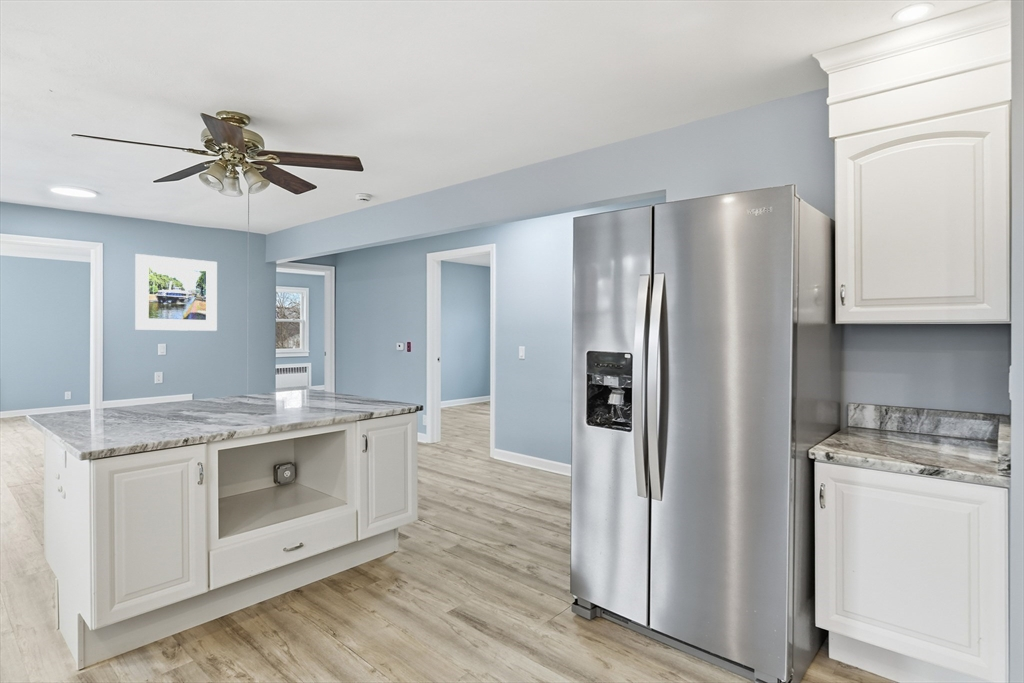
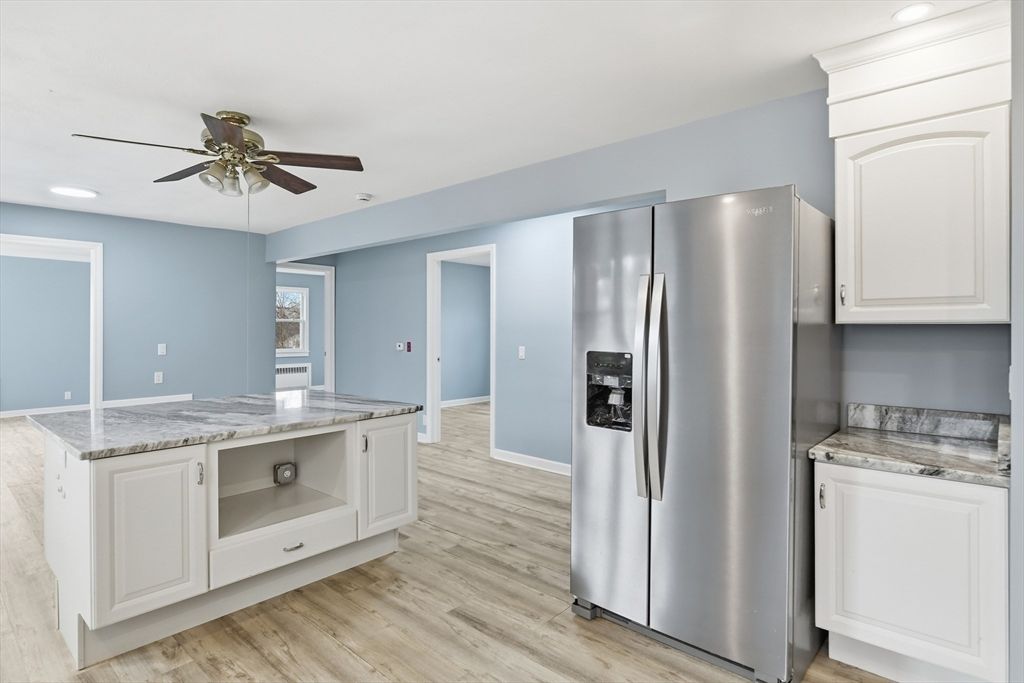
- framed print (178, 294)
